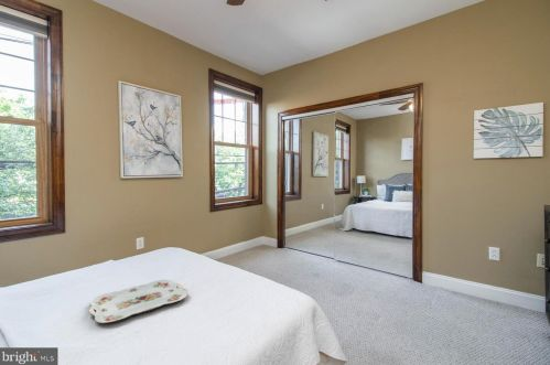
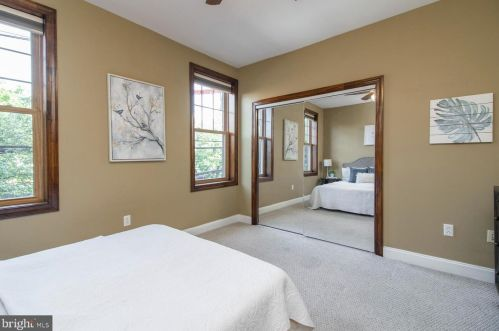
- serving tray (140, 298)
